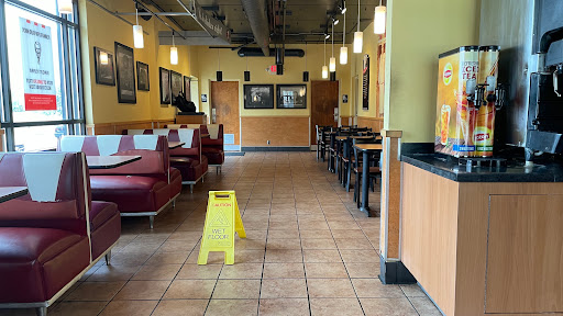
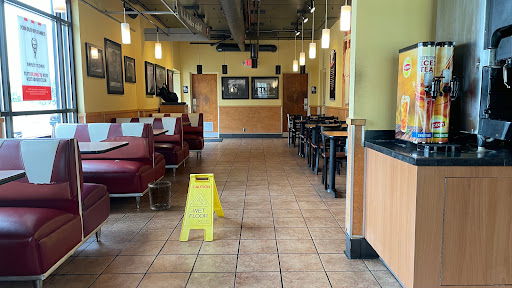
+ waste bin (160, 195)
